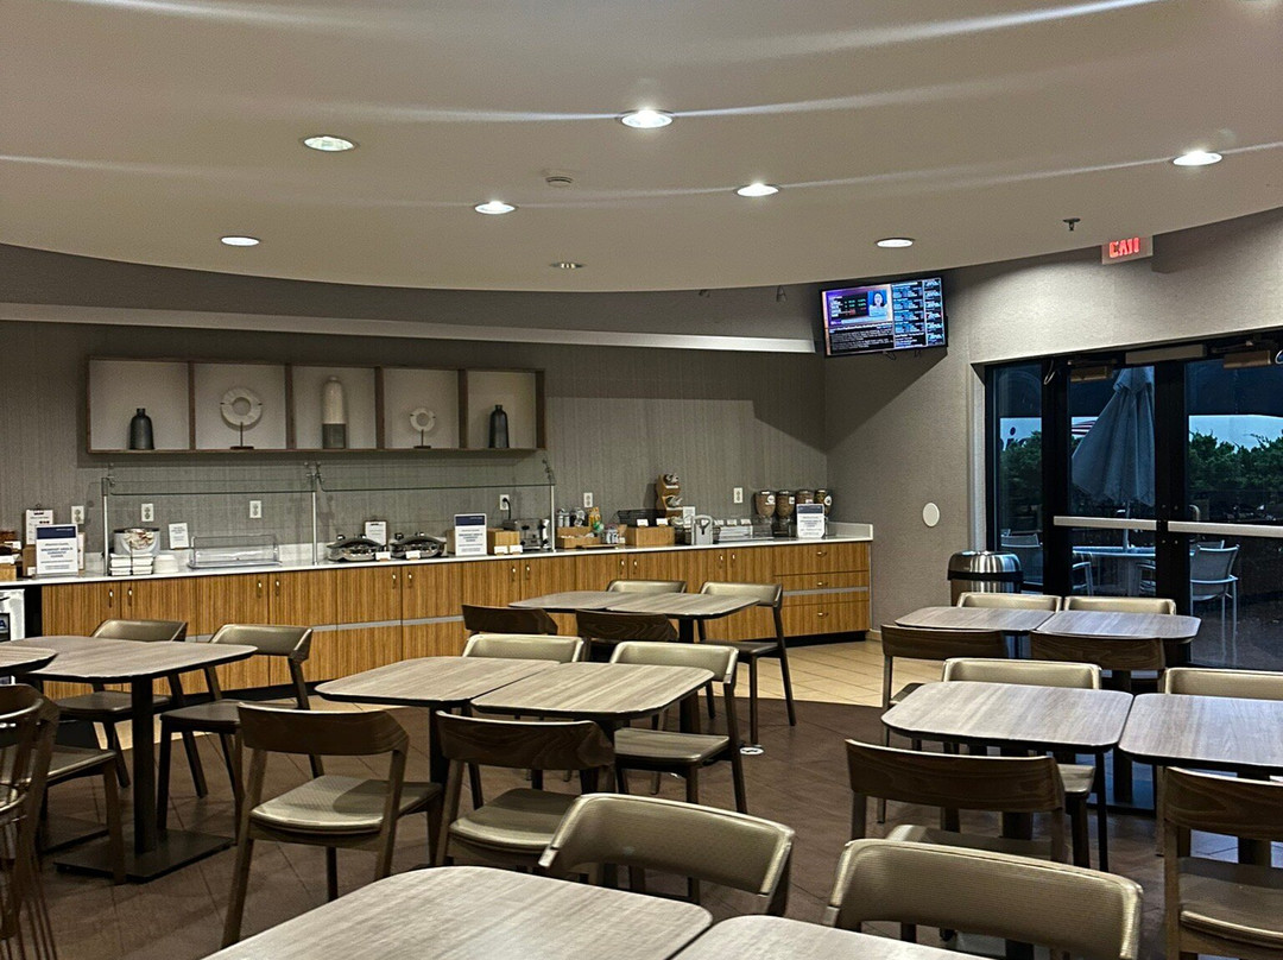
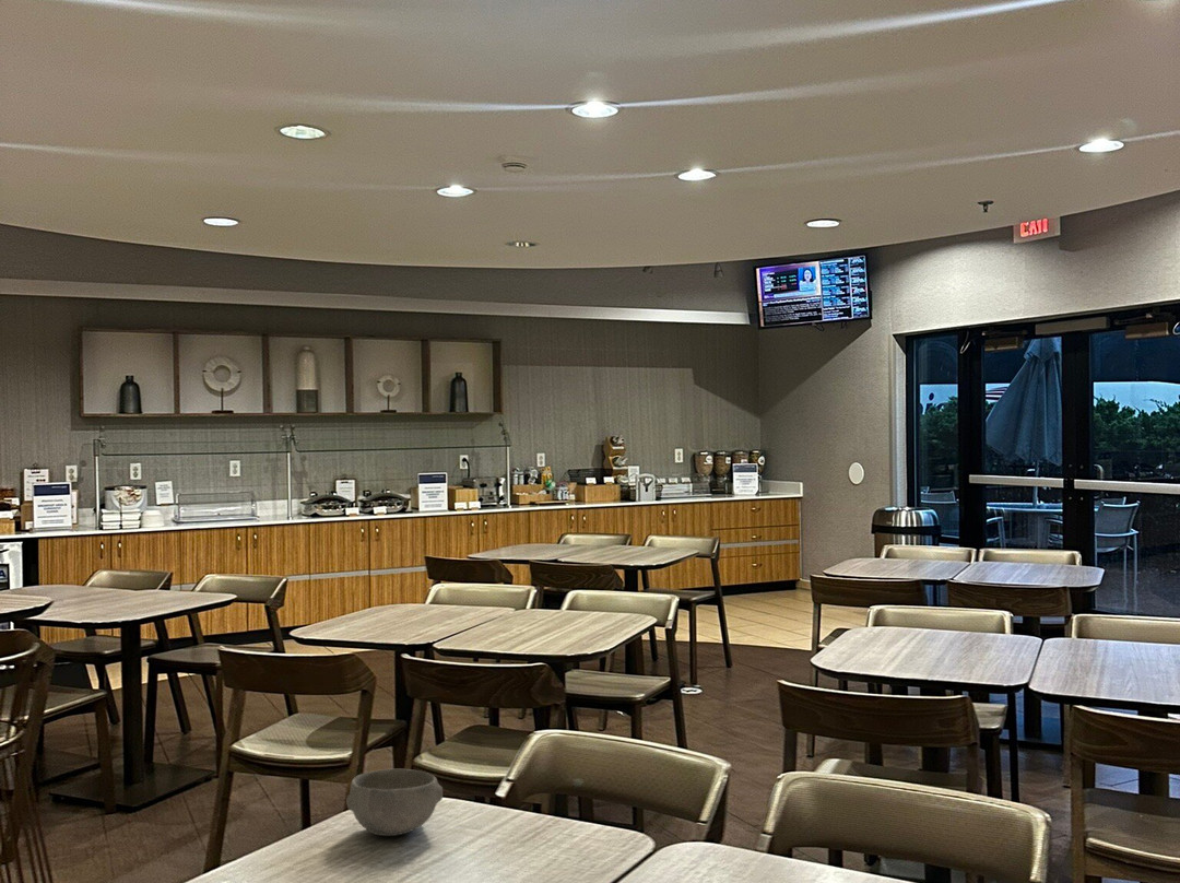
+ bowl (392, 803)
